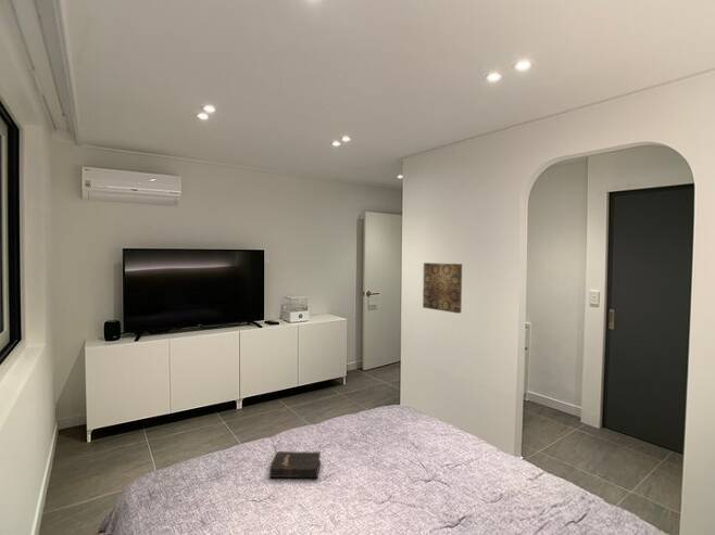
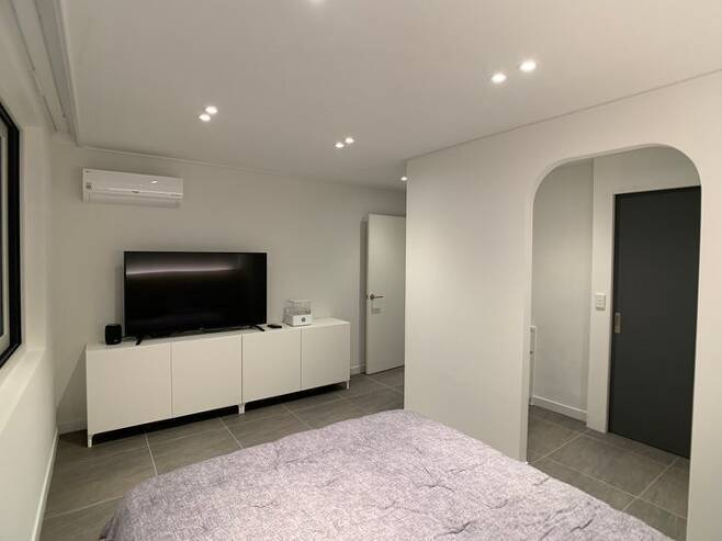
- hardback book (296, 464)
- wall art (441, 286)
